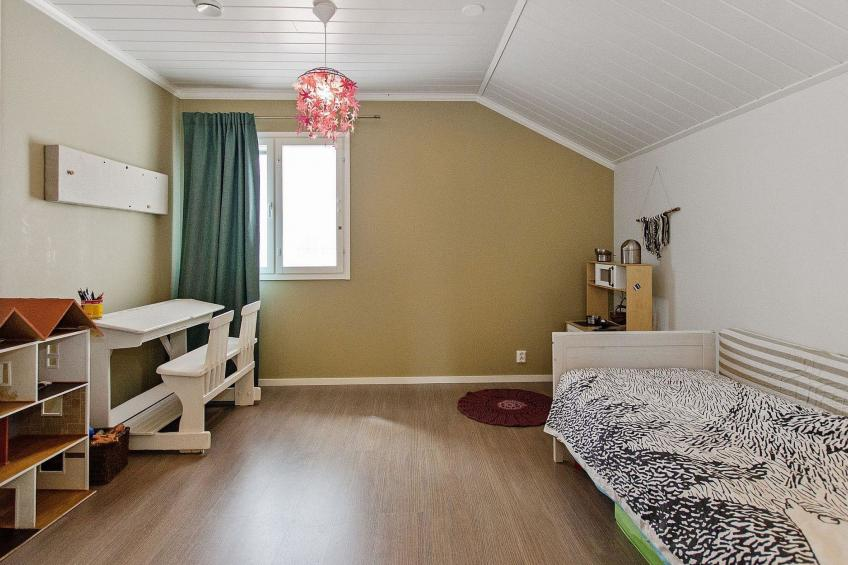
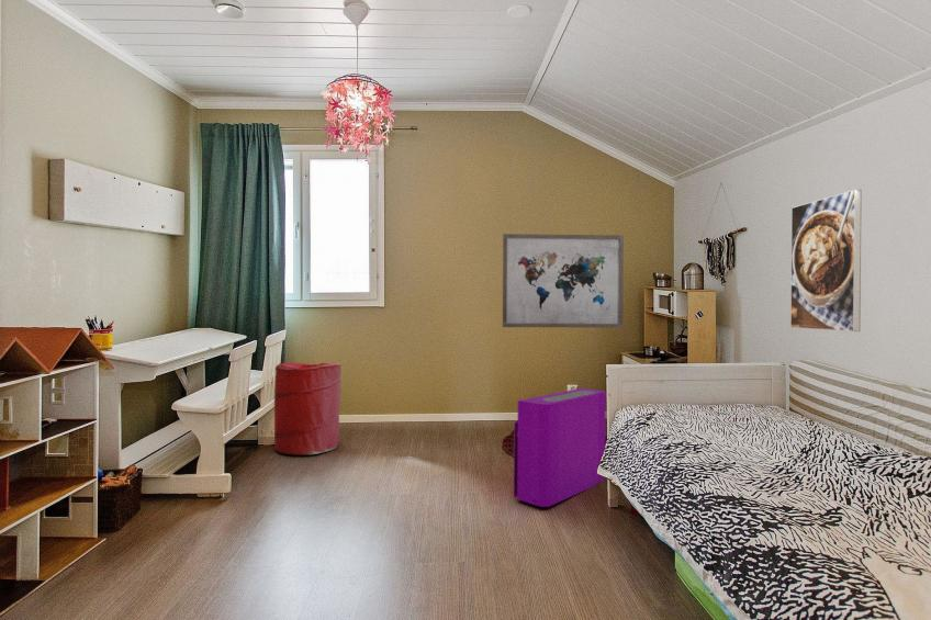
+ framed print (822, 264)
+ wall art (562, 281)
+ air purifier (562, 441)
+ laundry hamper (307, 404)
